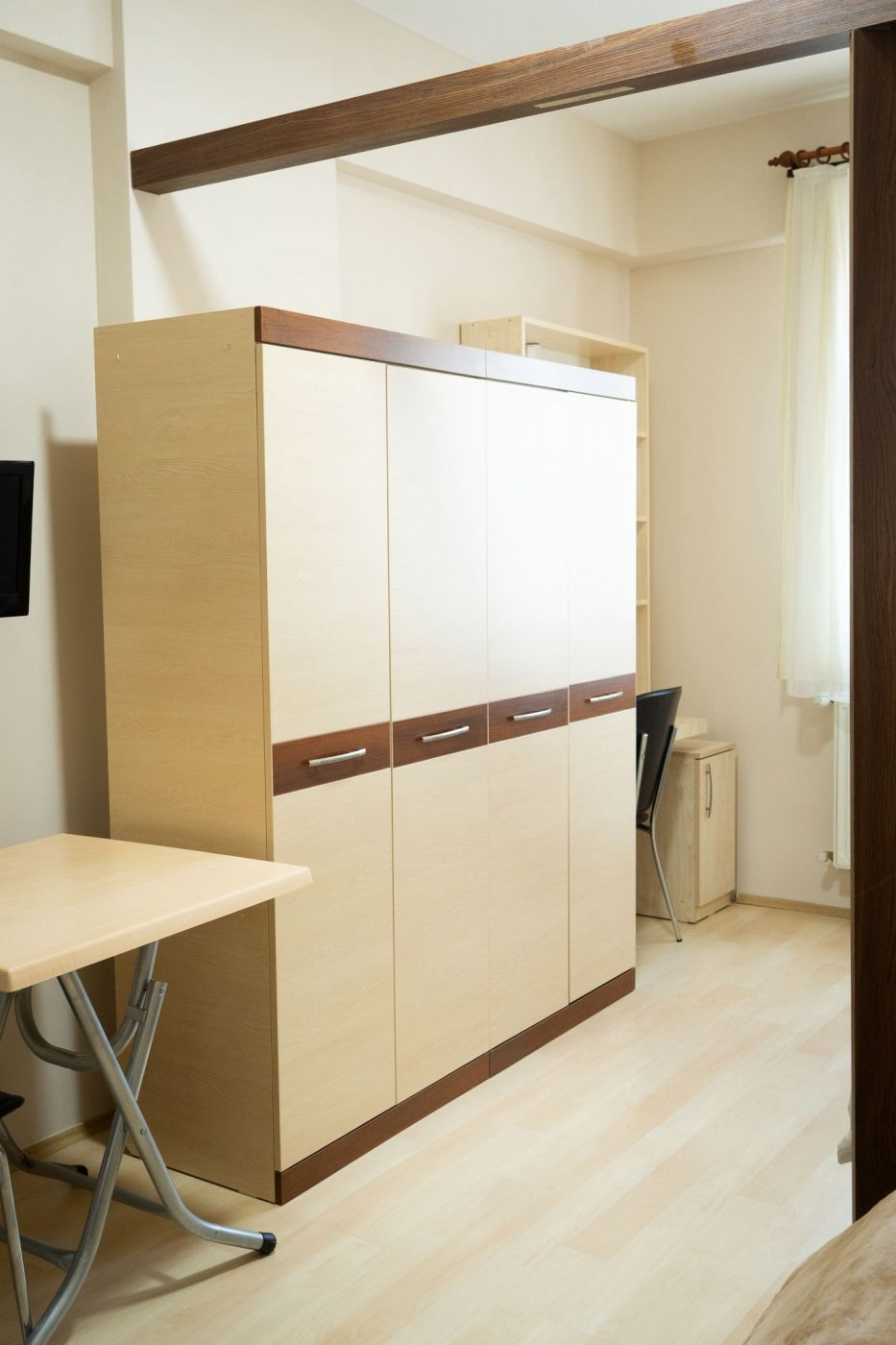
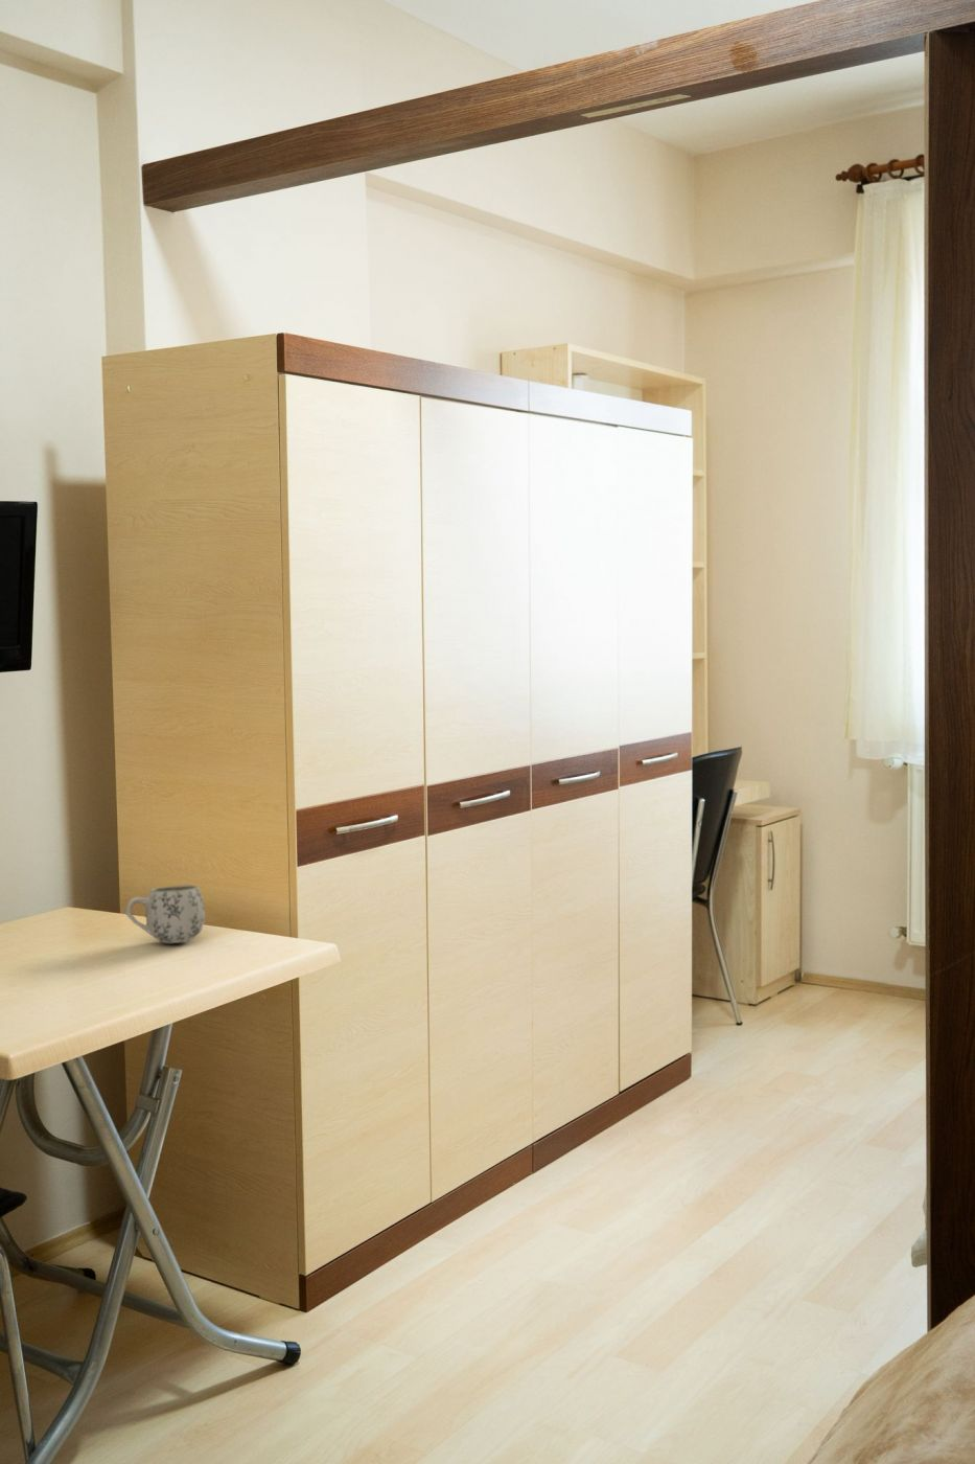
+ mug (165, 915)
